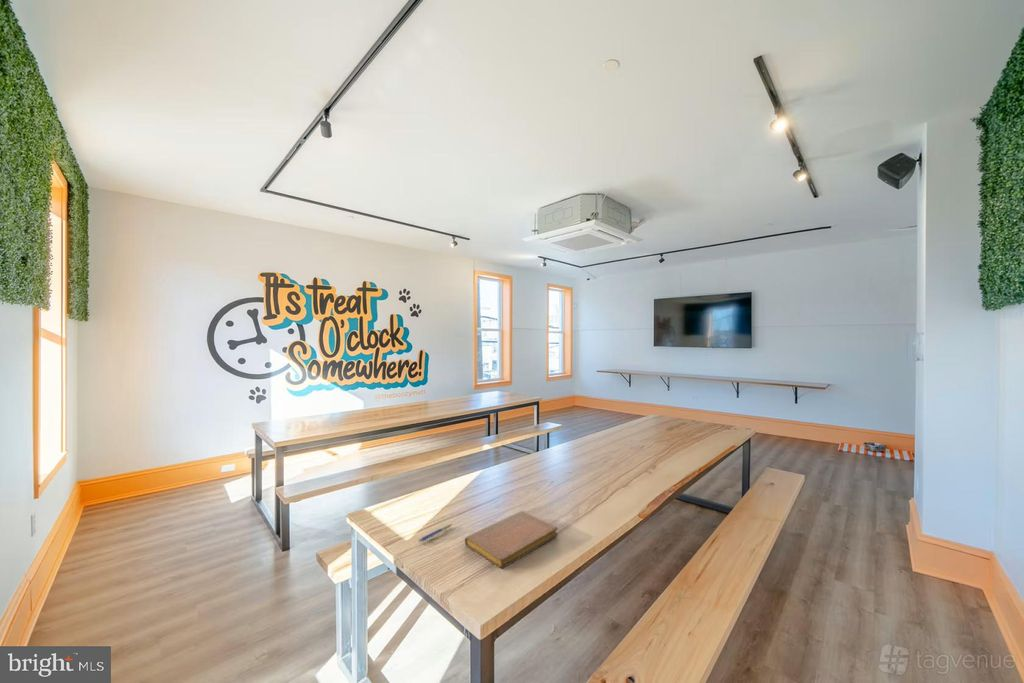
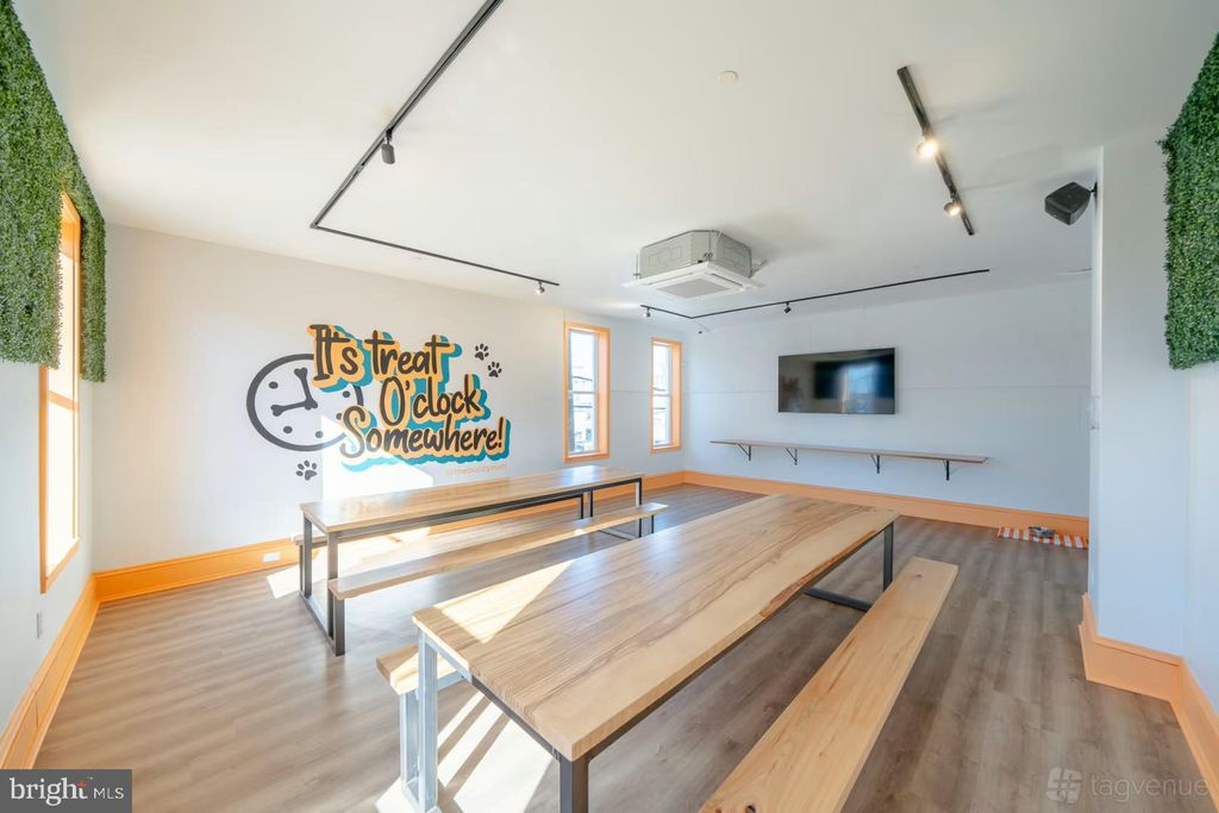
- notebook (512, 535)
- pen (436, 532)
